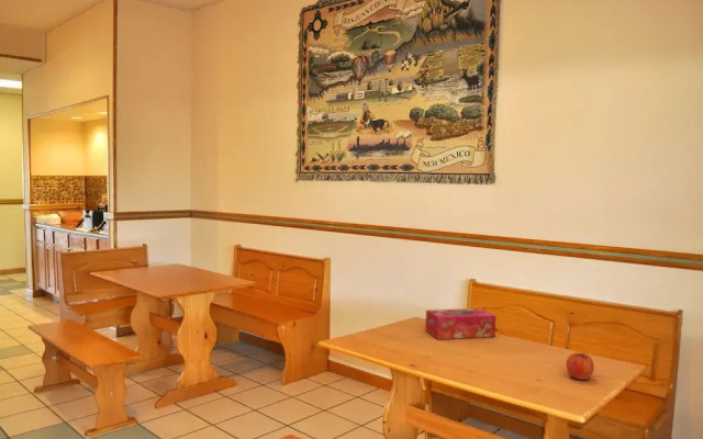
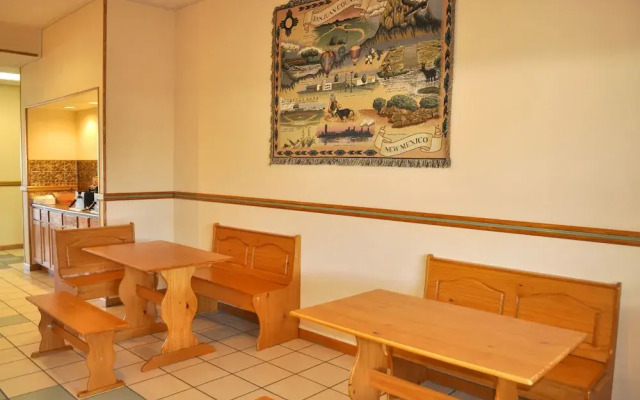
- tissue box (459, 323)
- fruit (580, 364)
